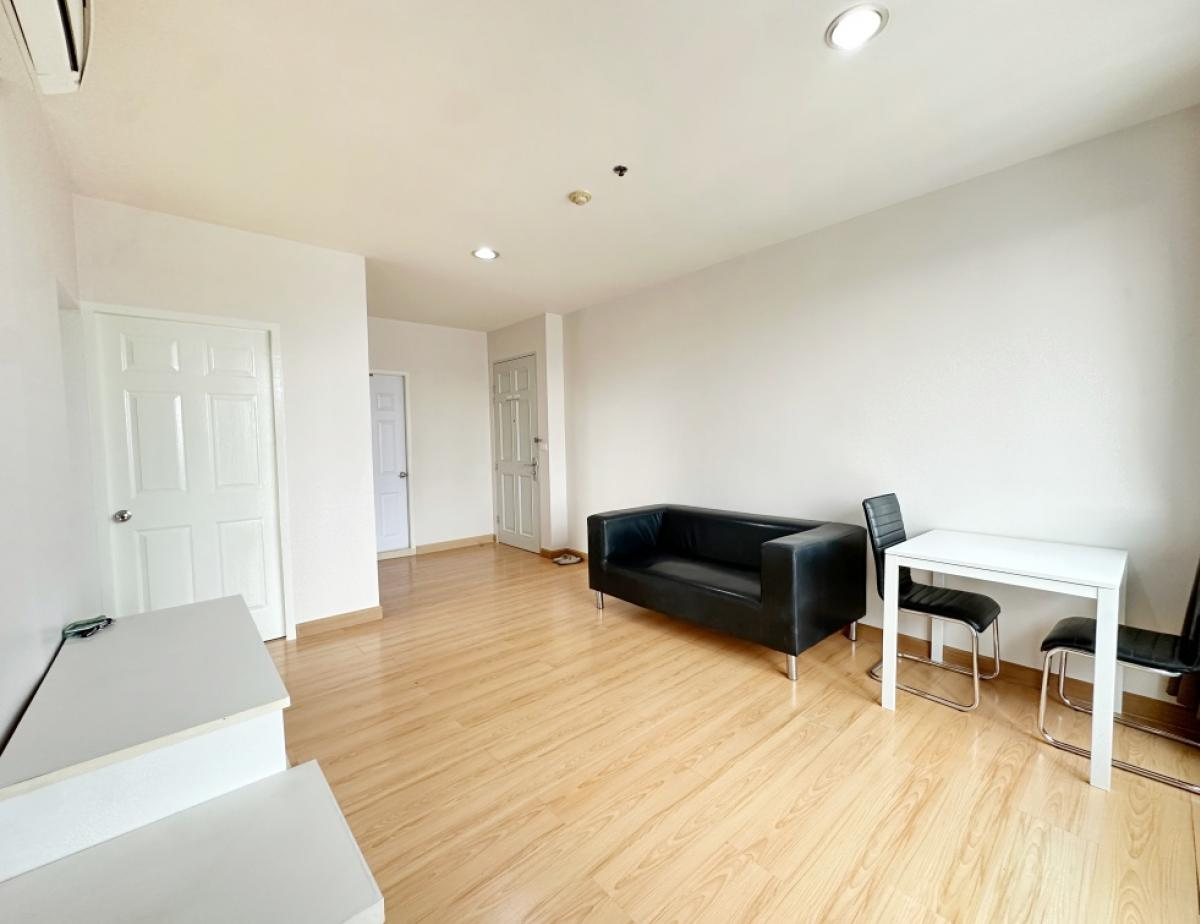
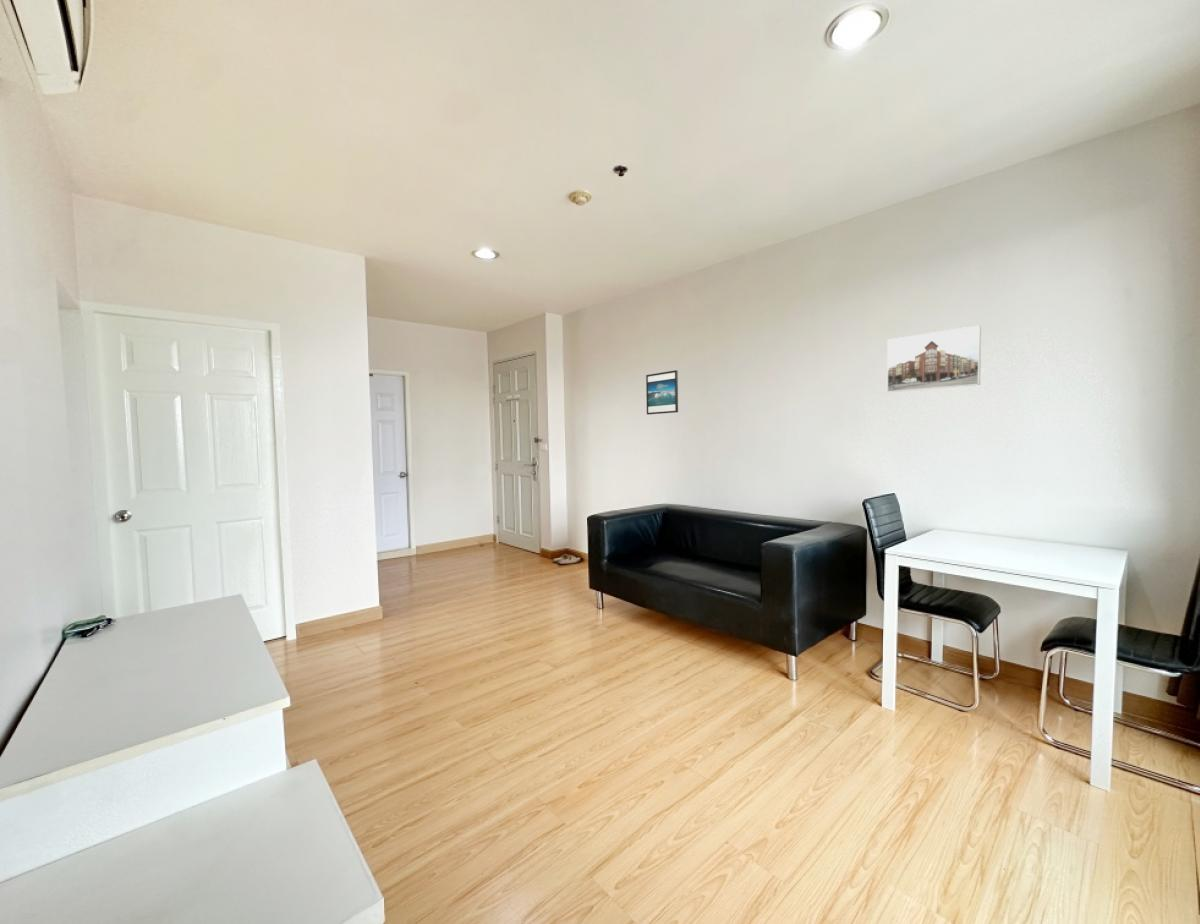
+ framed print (931, 361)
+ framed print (661, 393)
